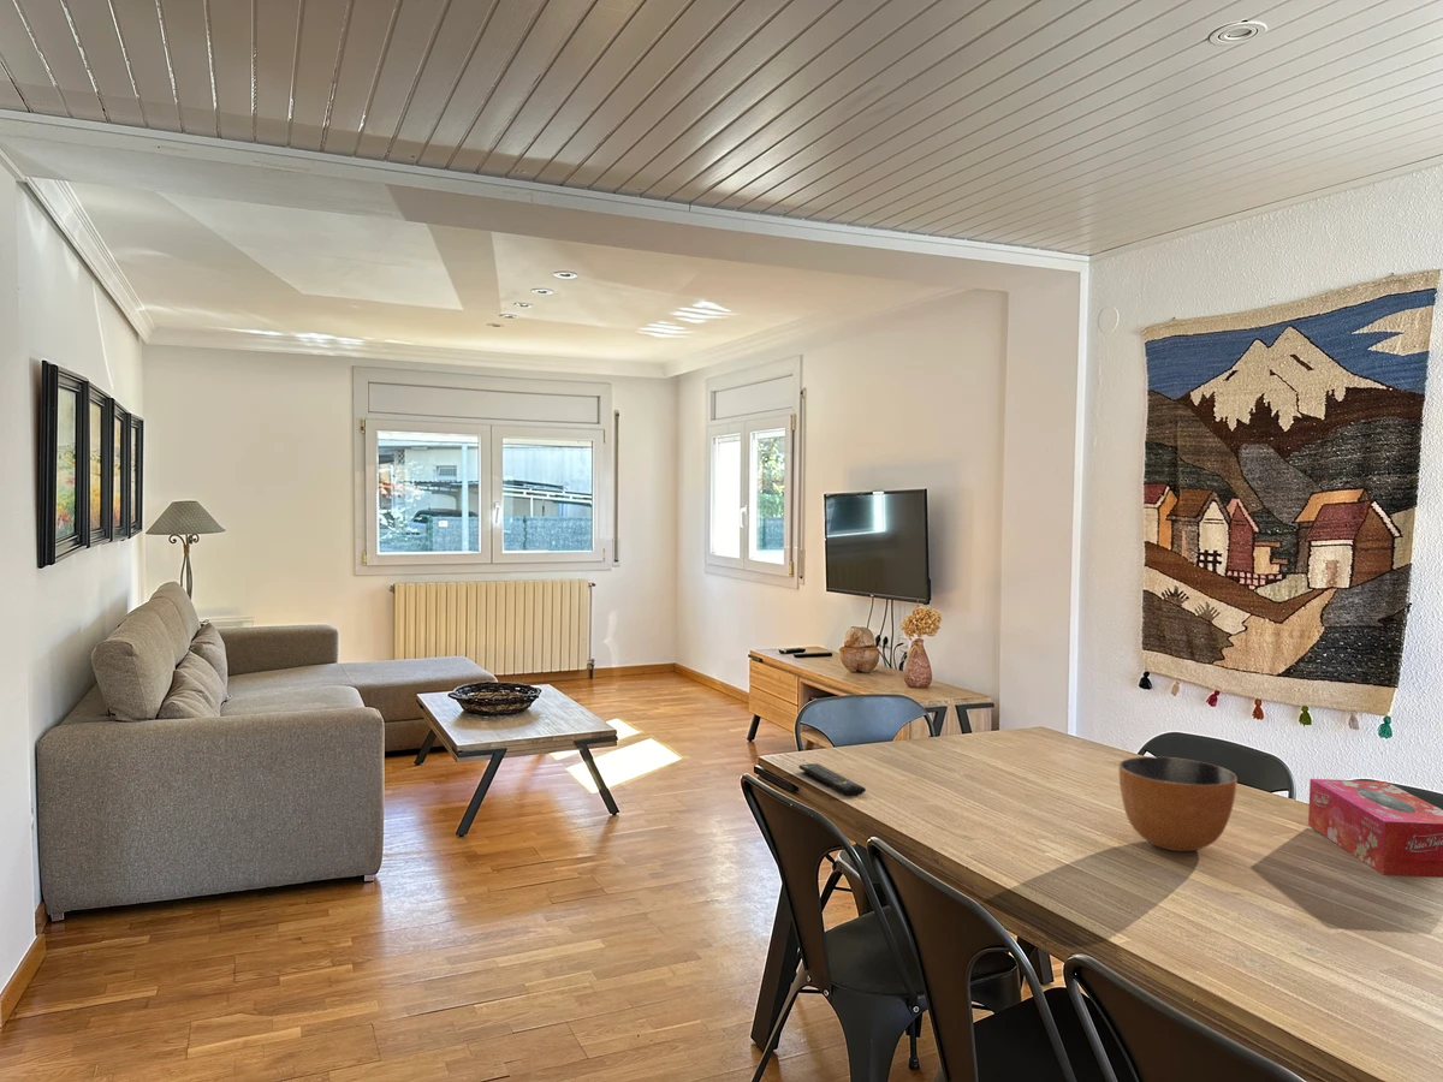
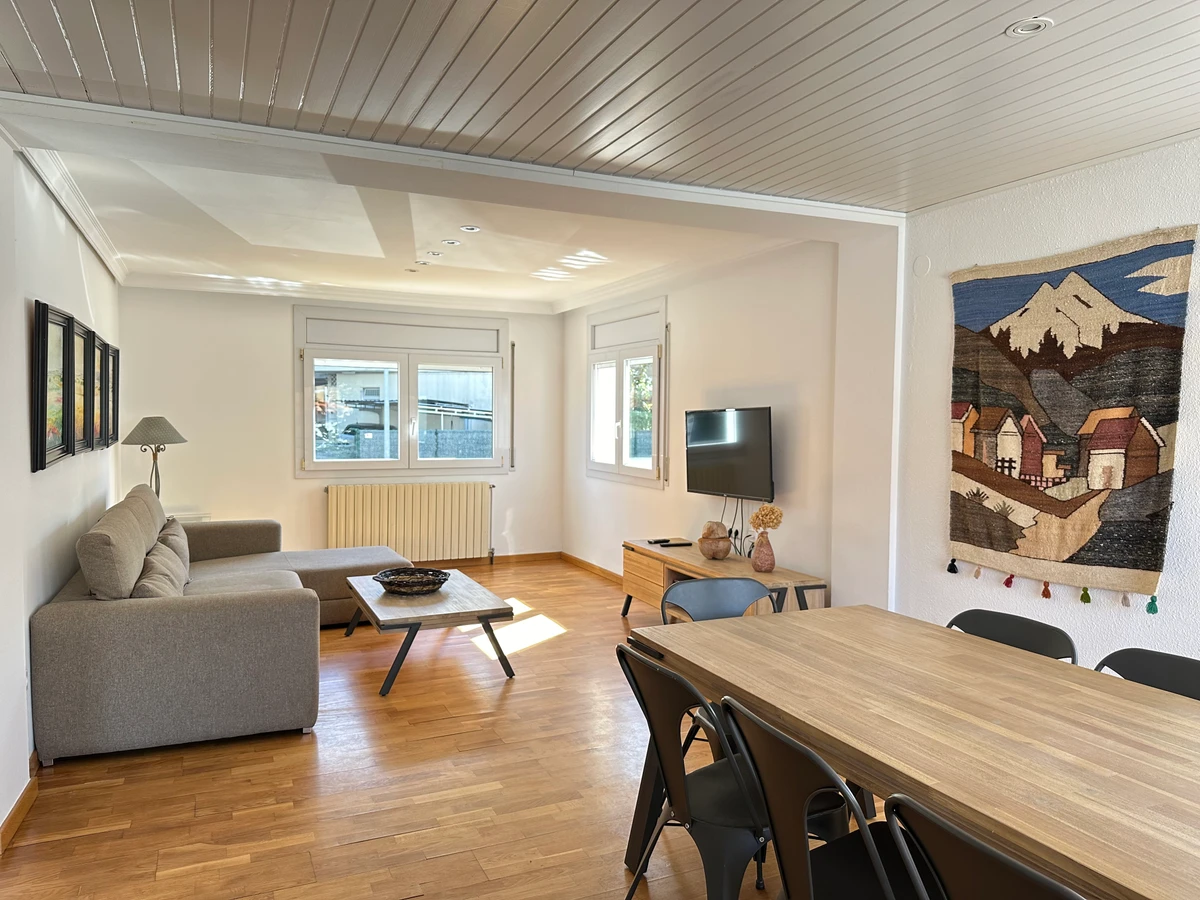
- remote control (830, 778)
- bowl (1175, 807)
- tissue box (1384, 825)
